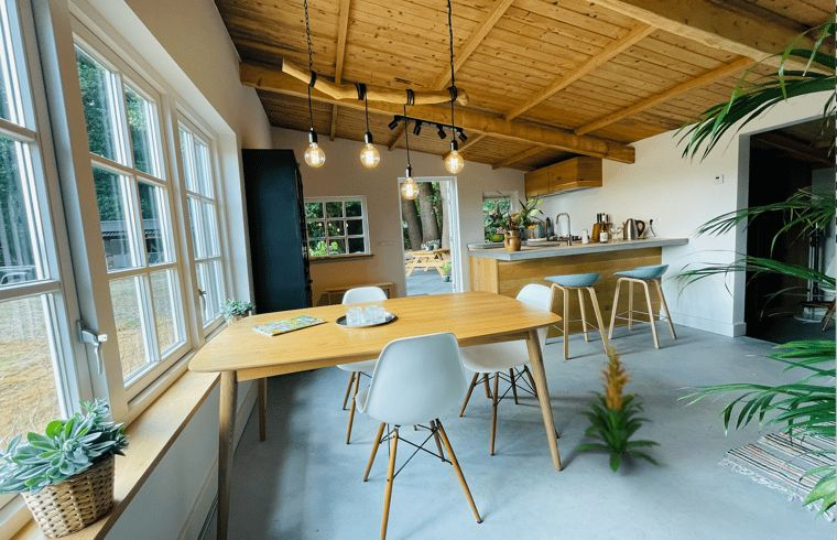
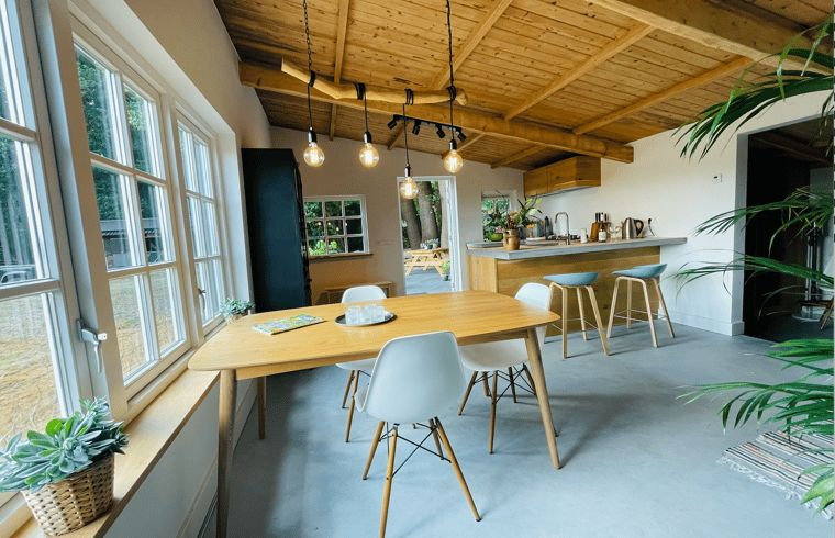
- indoor plant (615, 399)
